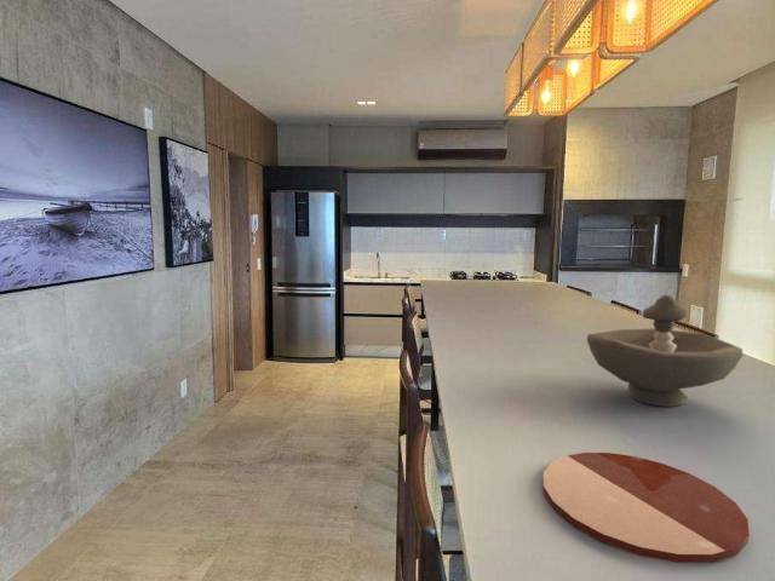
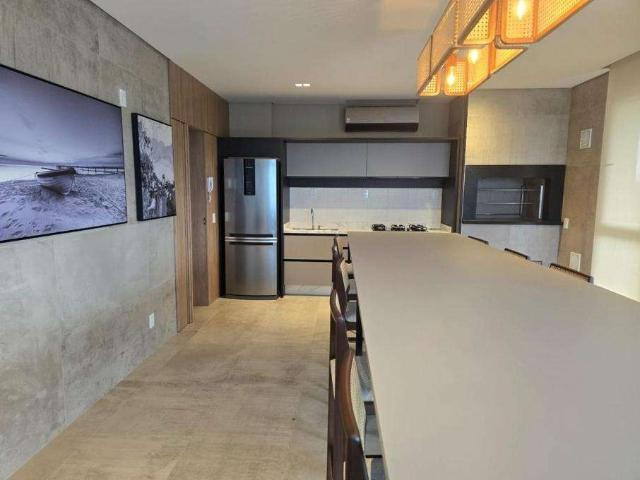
- decorative bowl (660, 346)
- plate (636, 496)
